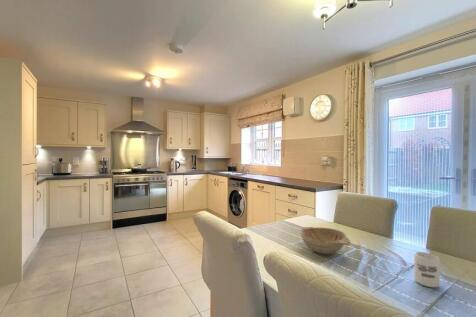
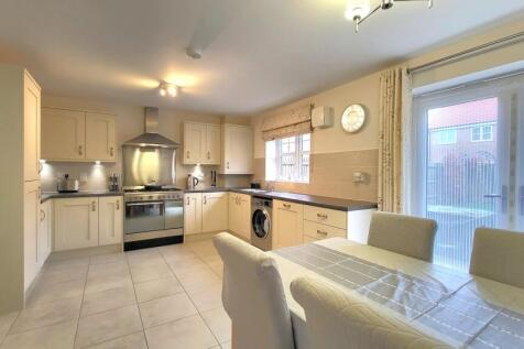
- cup (426, 269)
- decorative bowl (322, 241)
